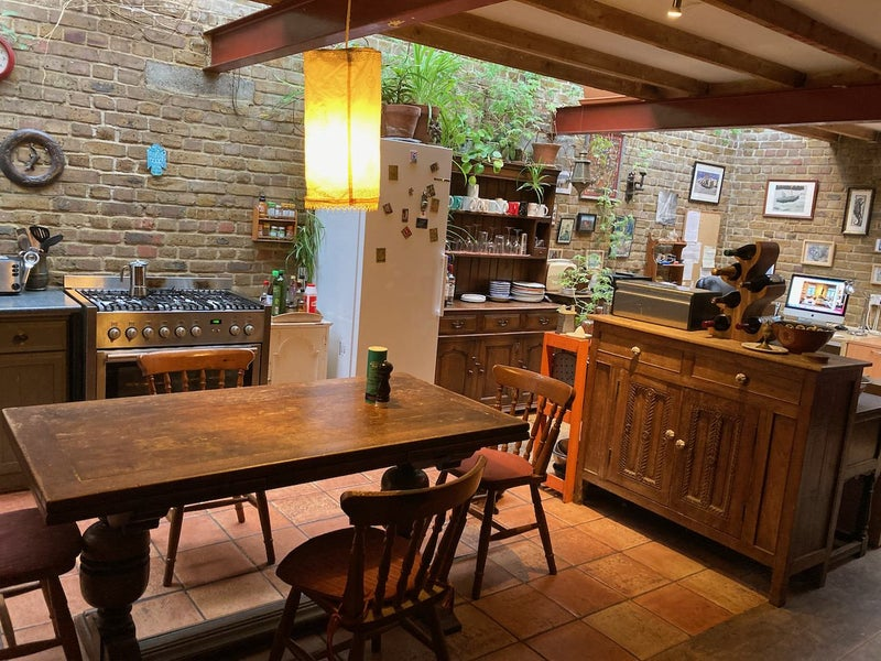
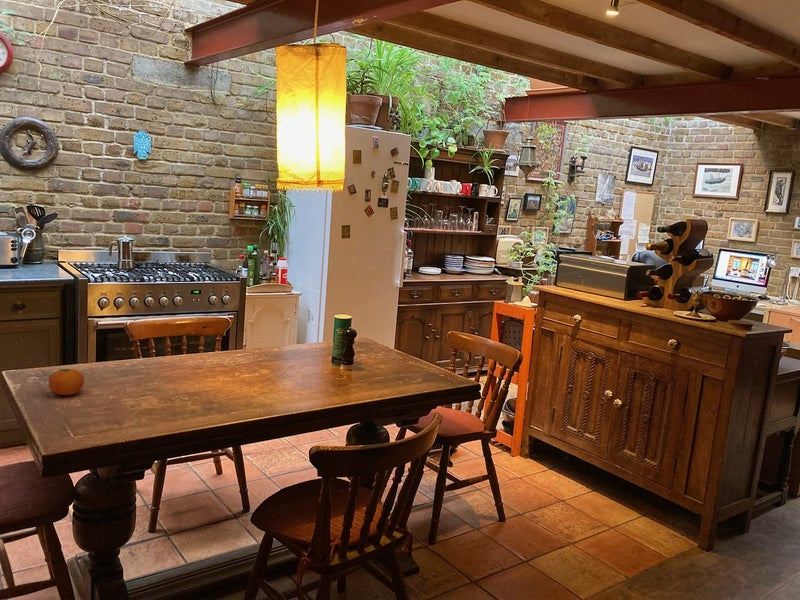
+ fruit (66, 381)
